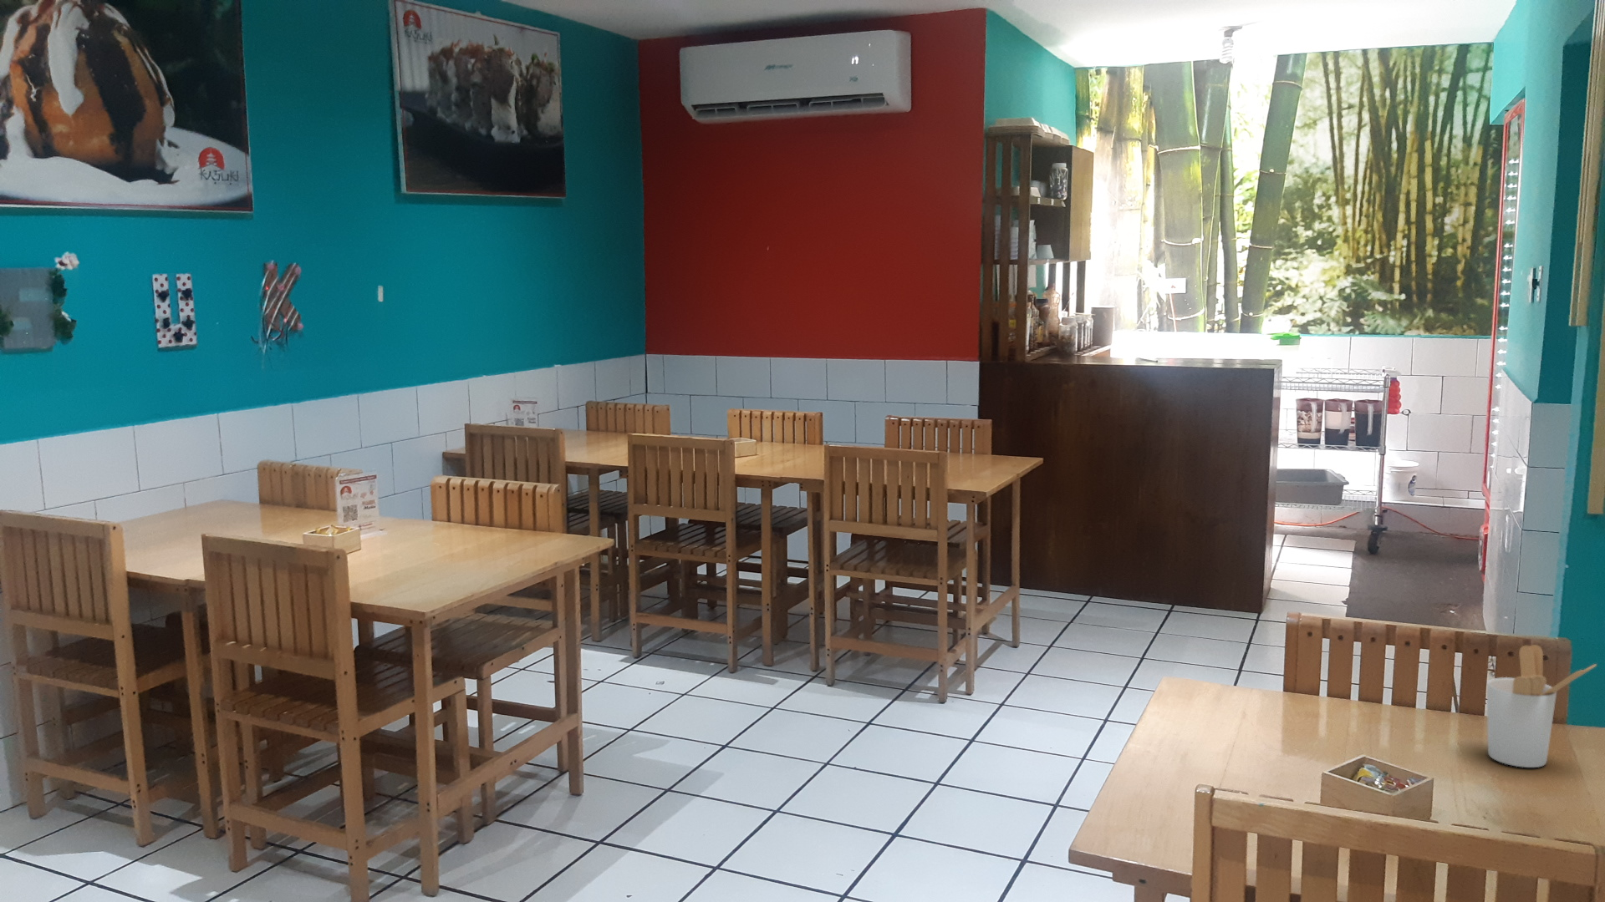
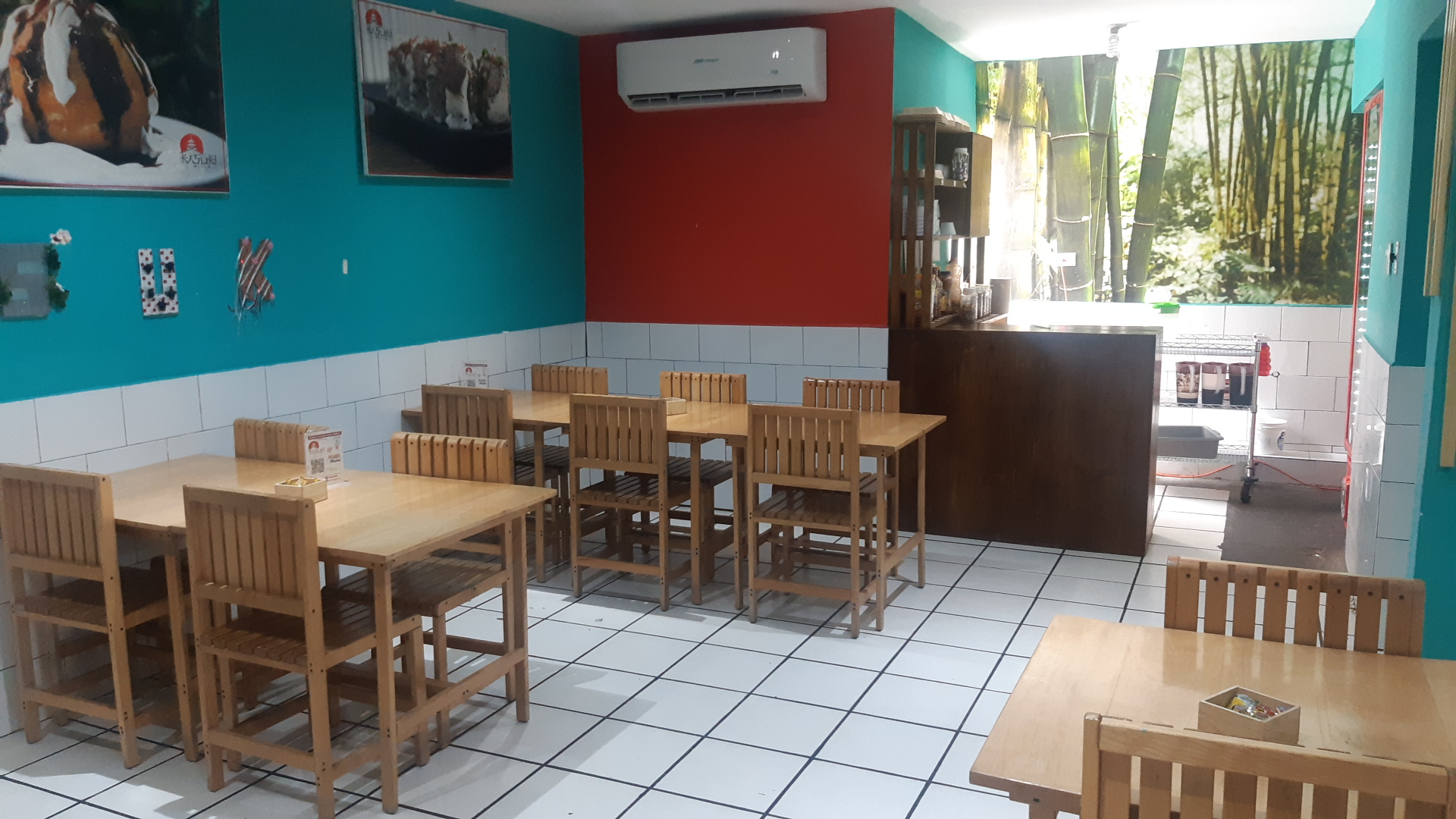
- utensil holder (1538, 708)
